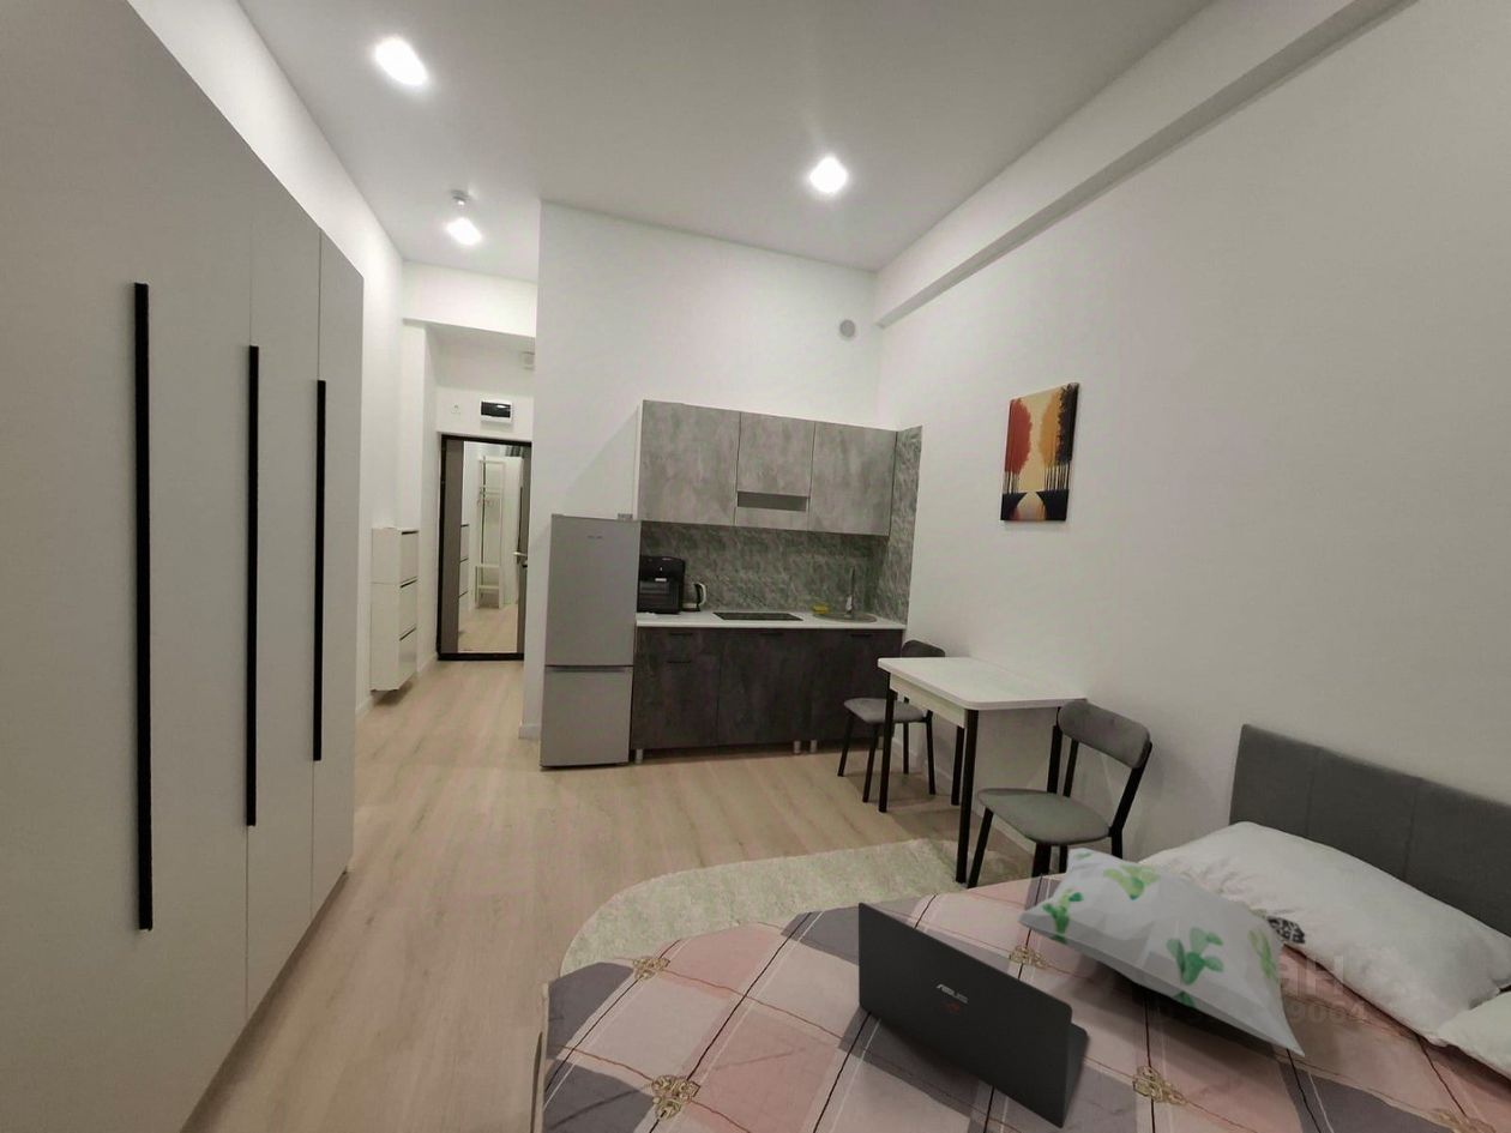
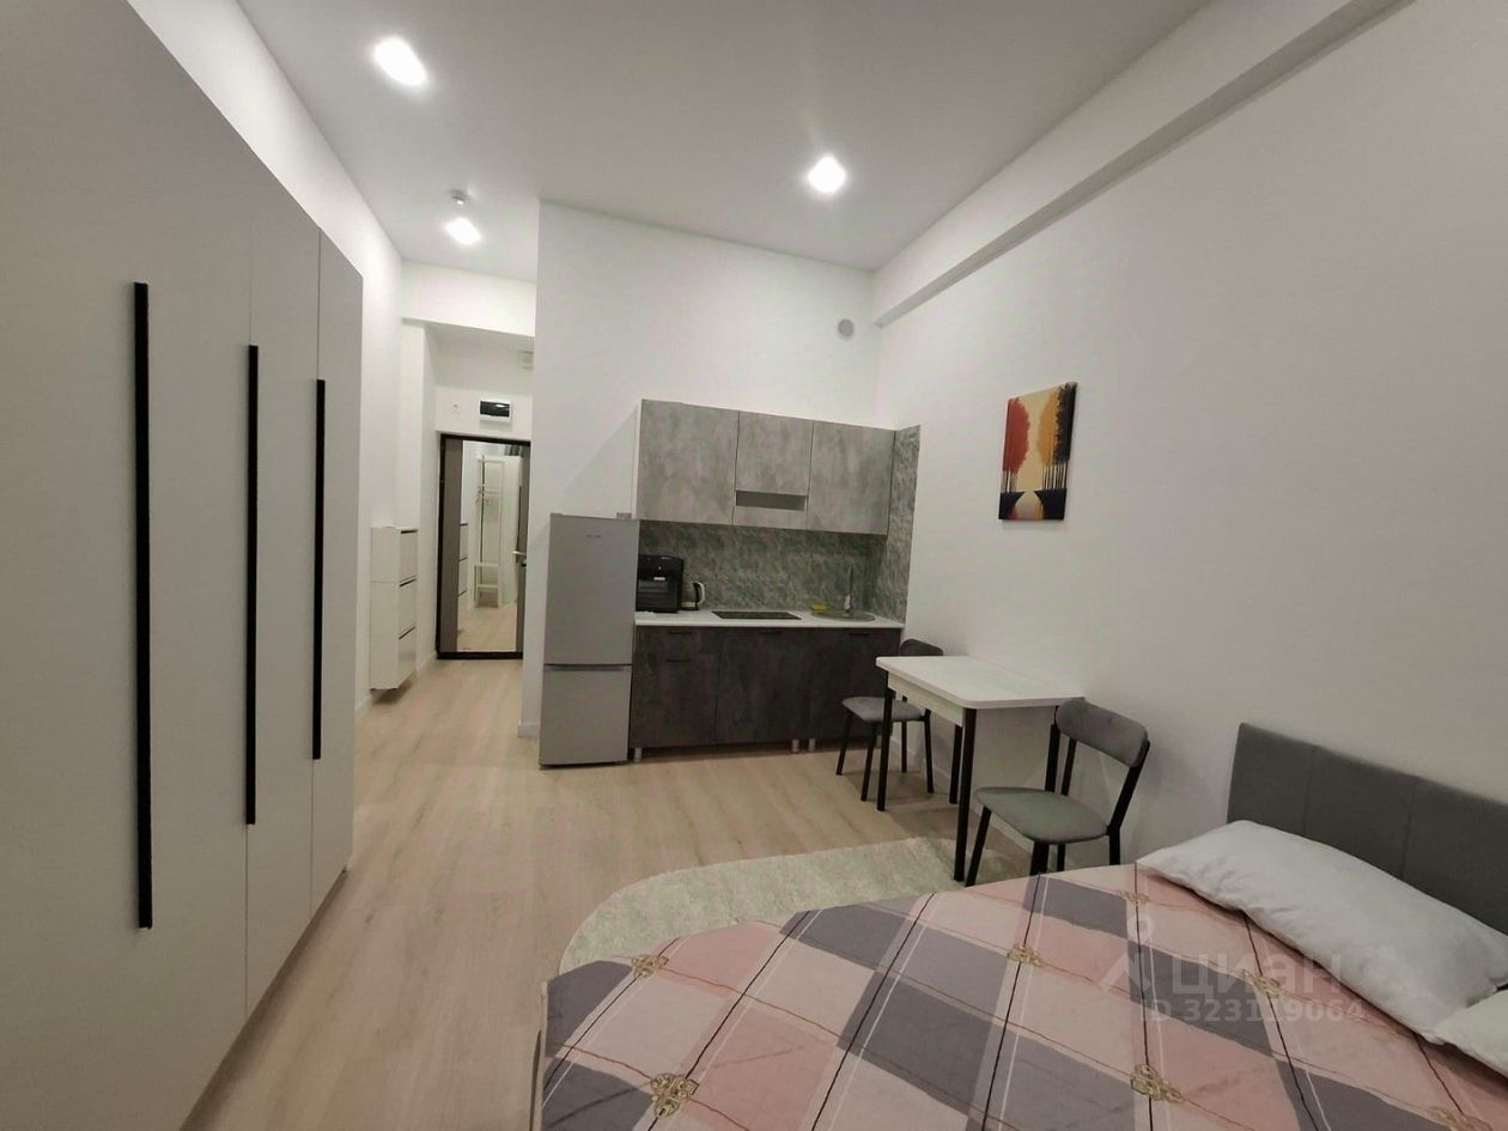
- decorative pillow (1161, 924)
- laptop (973, 969)
